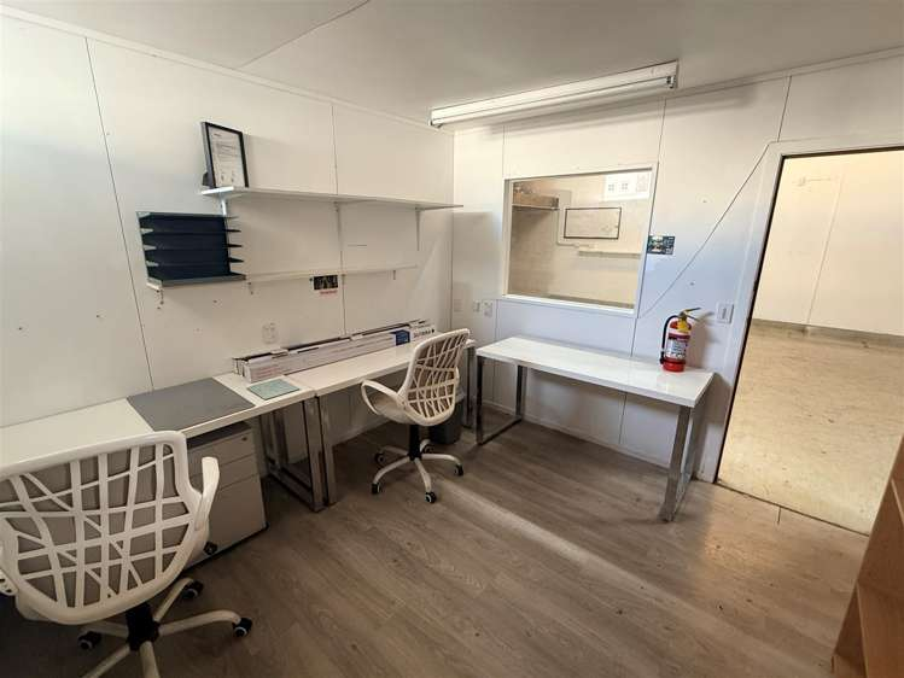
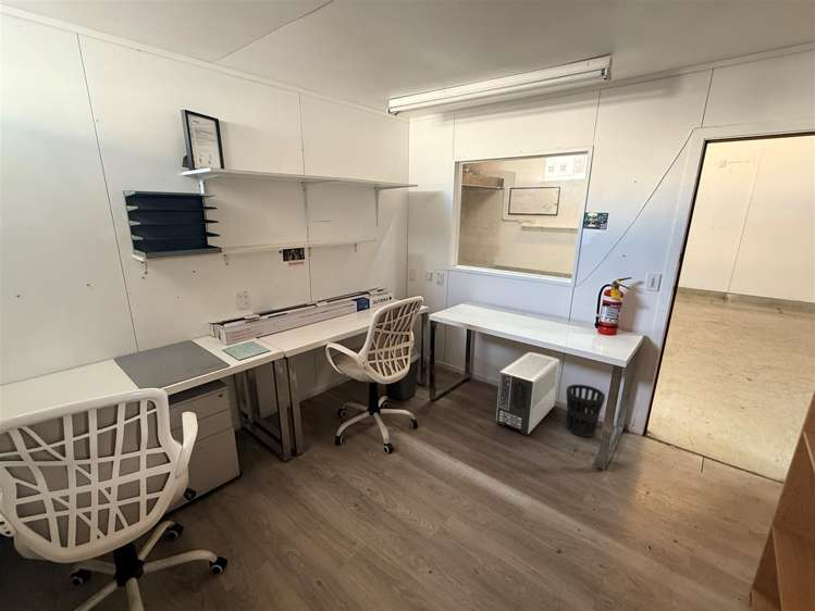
+ air purifier (529, 390)
+ wastebasket (582, 410)
